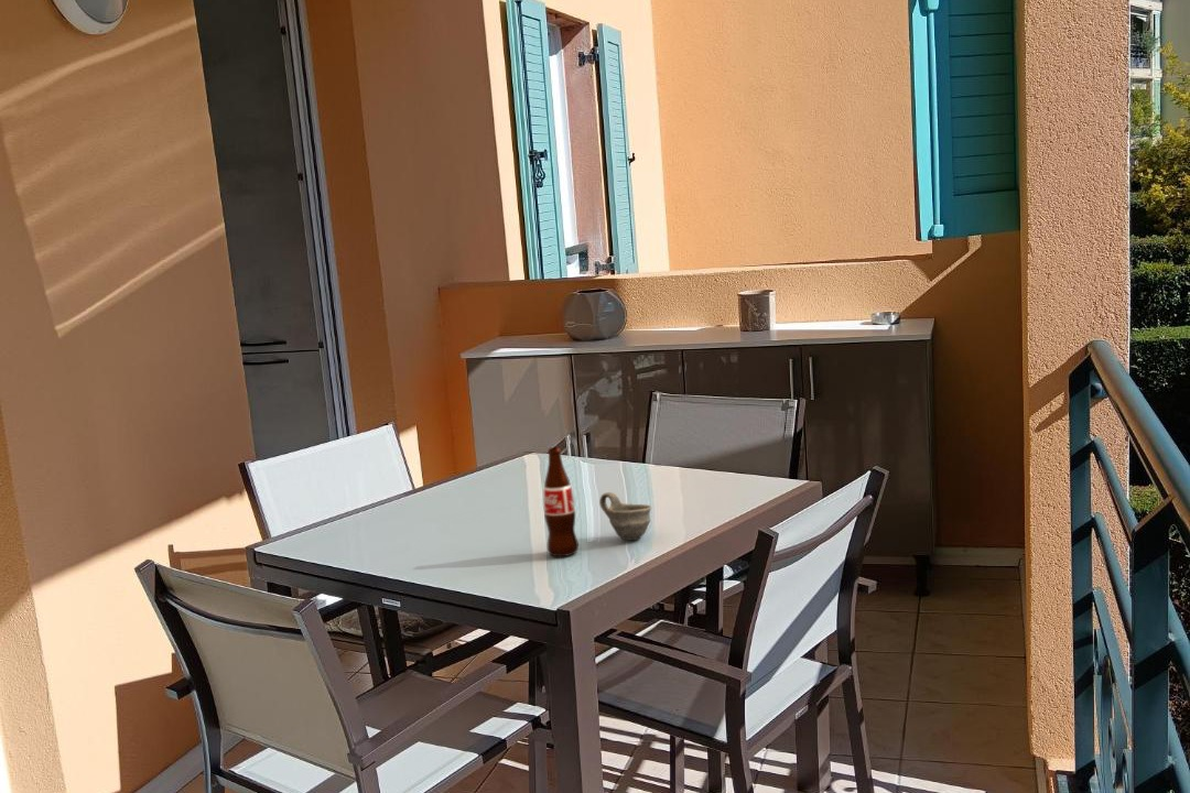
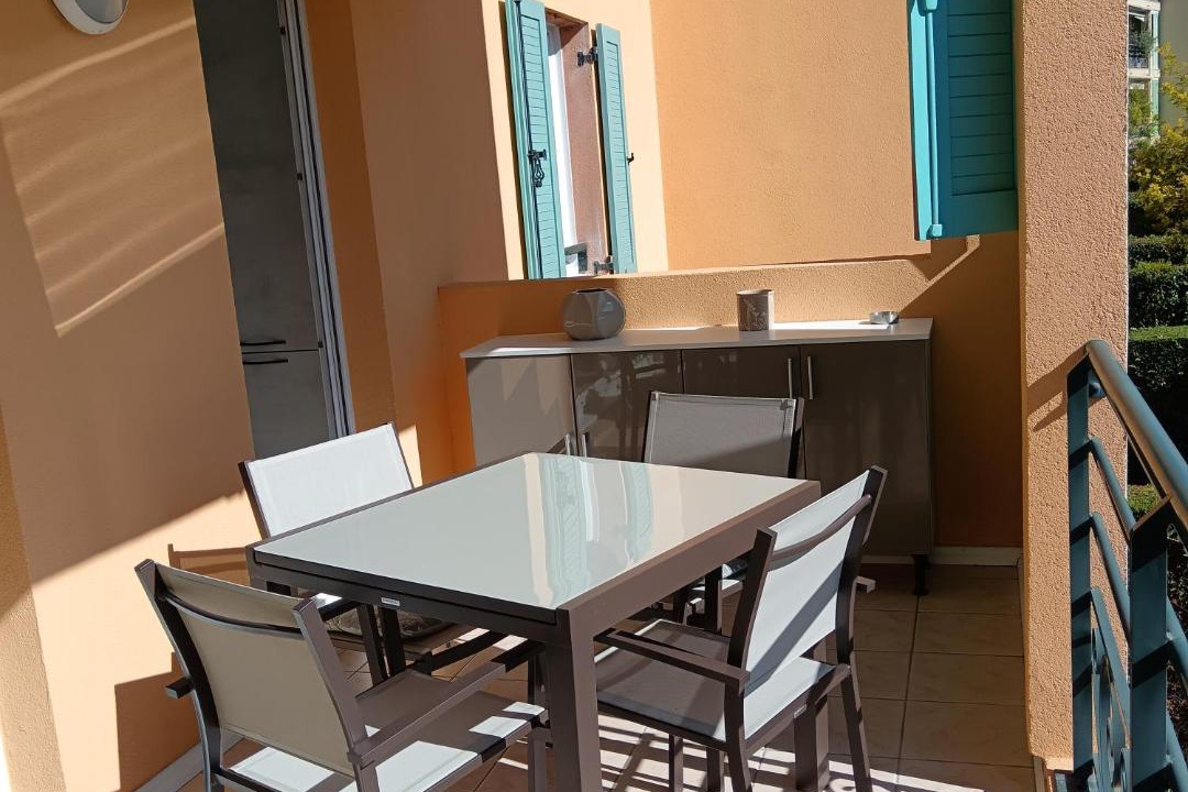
- cup (627, 515)
- bottle (559, 501)
